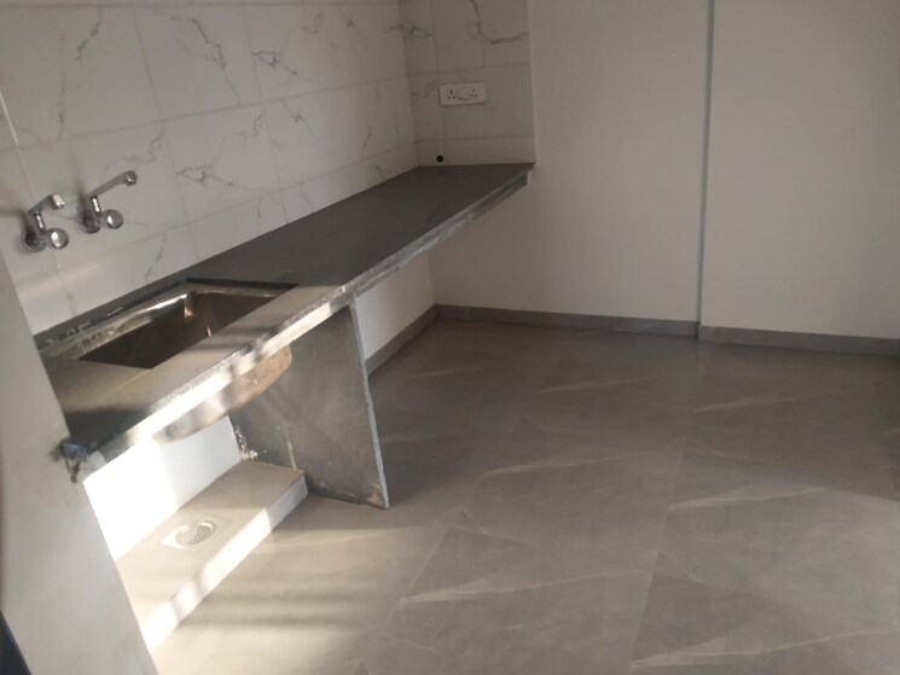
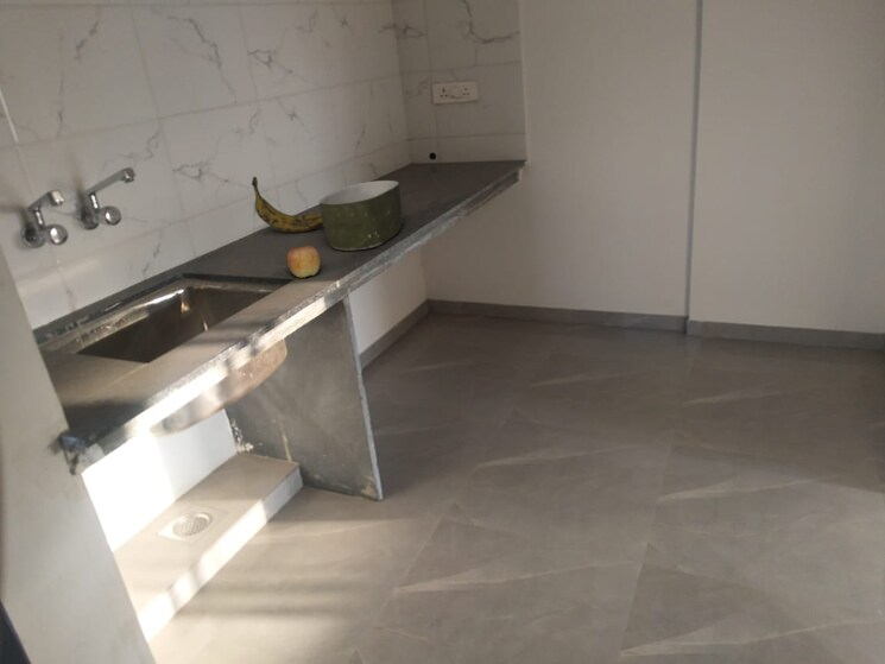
+ apple (303, 260)
+ bowl (362, 215)
+ banana (286, 214)
